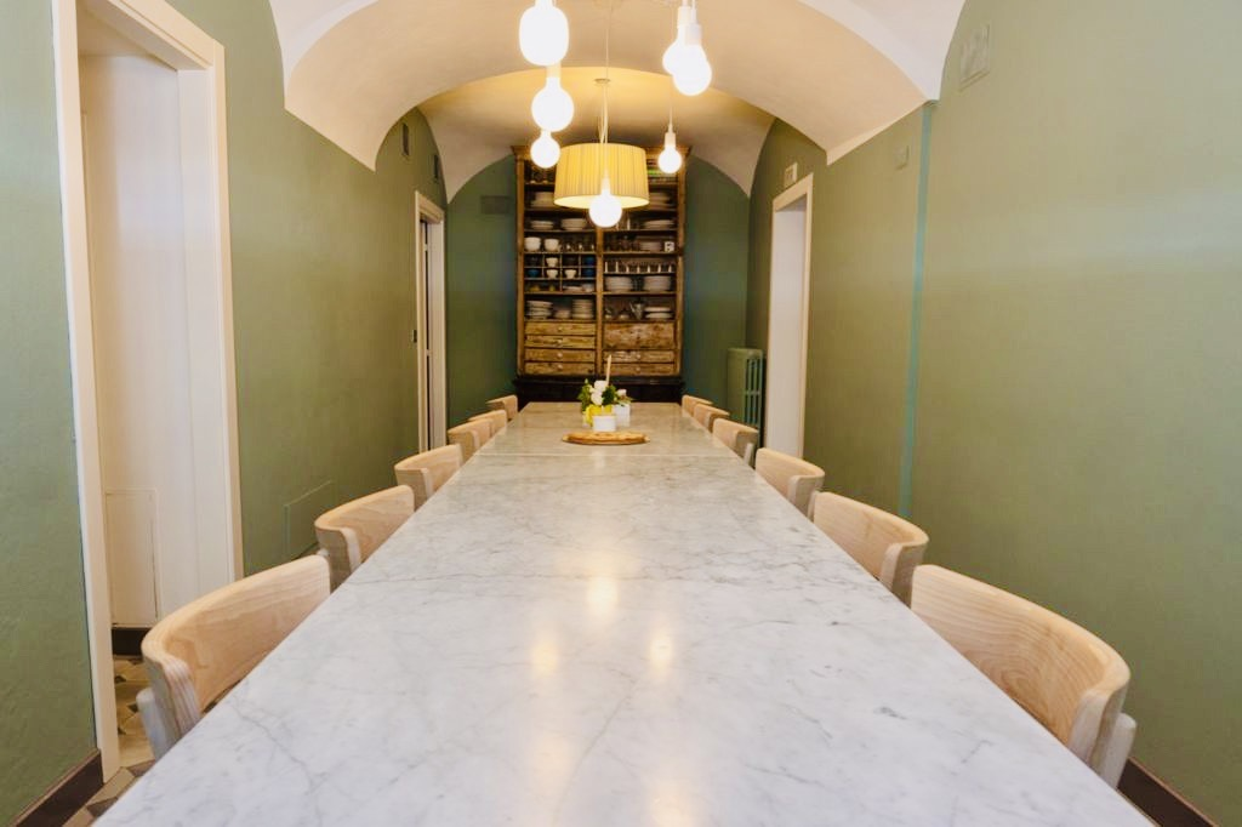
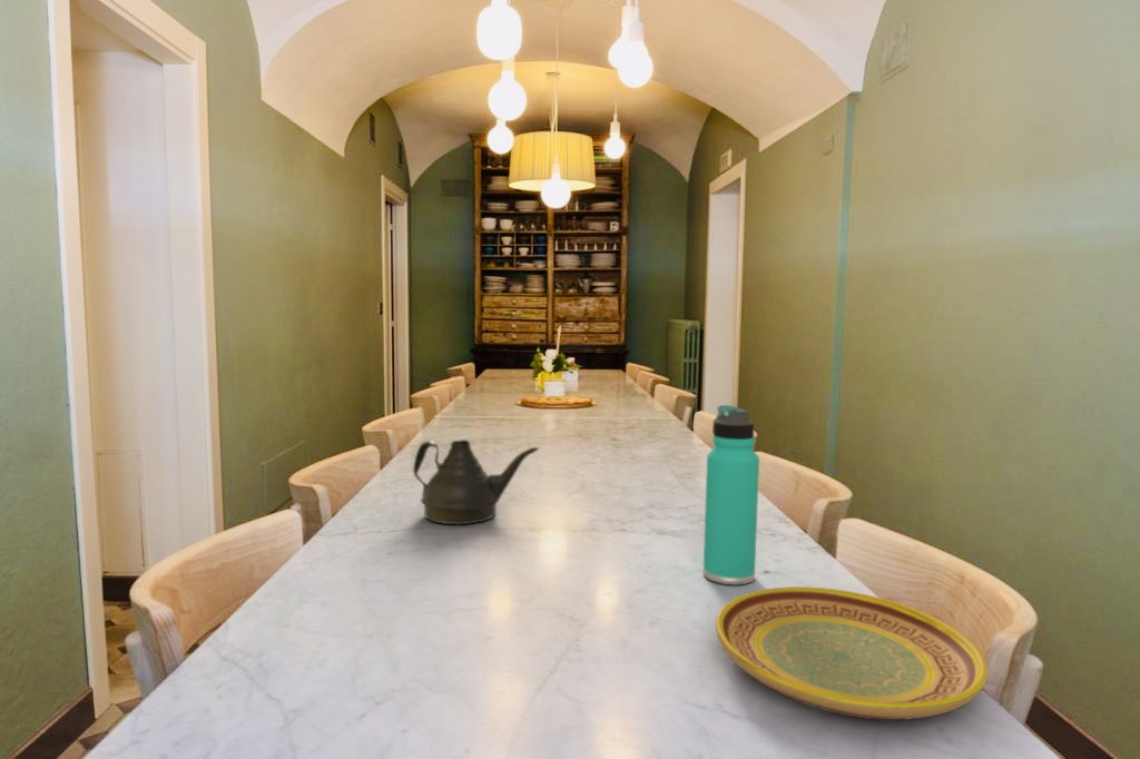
+ thermos bottle (731, 492)
+ plate (842, 650)
+ teapot (475, 479)
